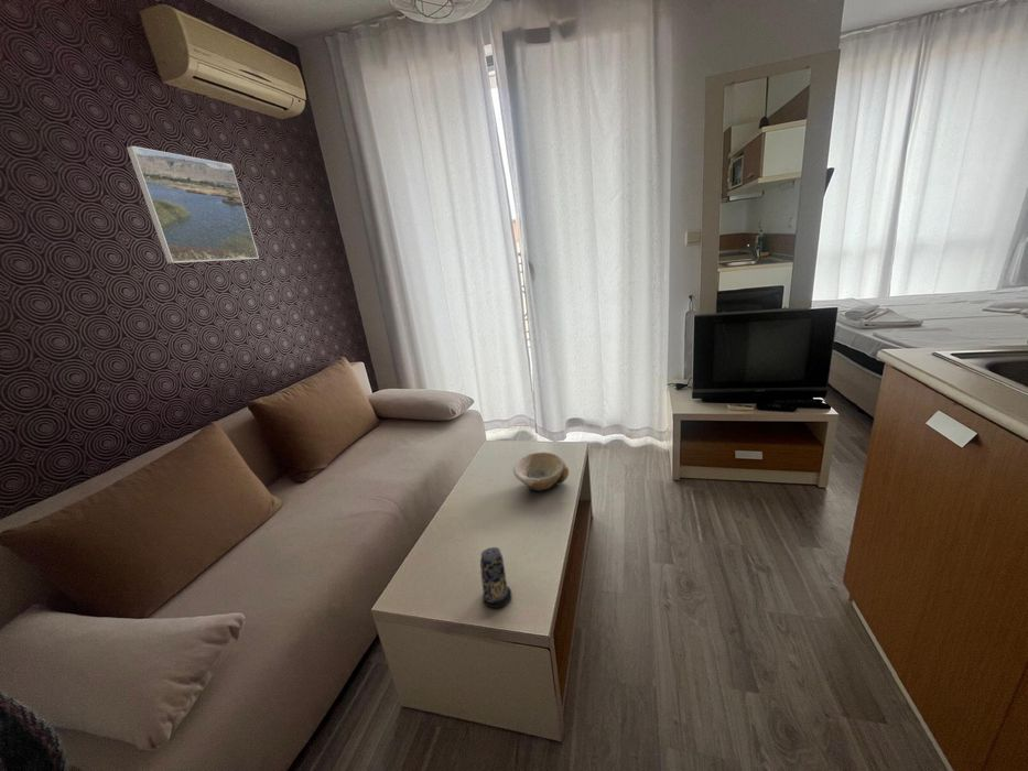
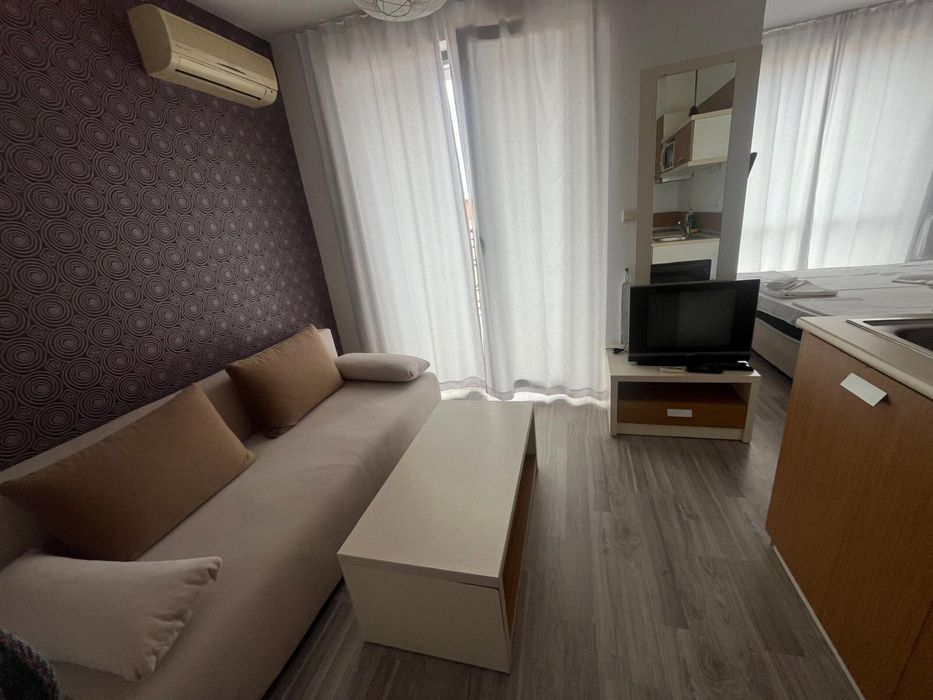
- candle (494, 575)
- bowl (541, 475)
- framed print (202, 210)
